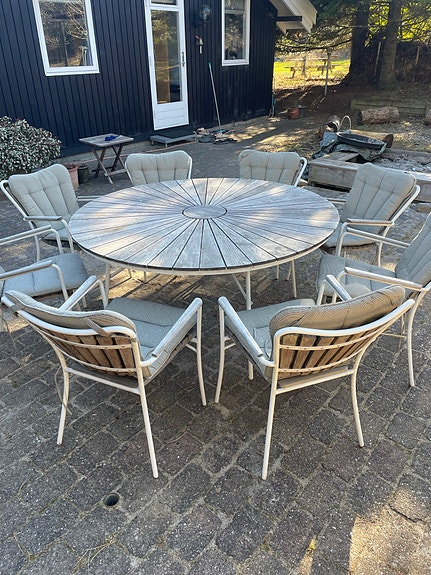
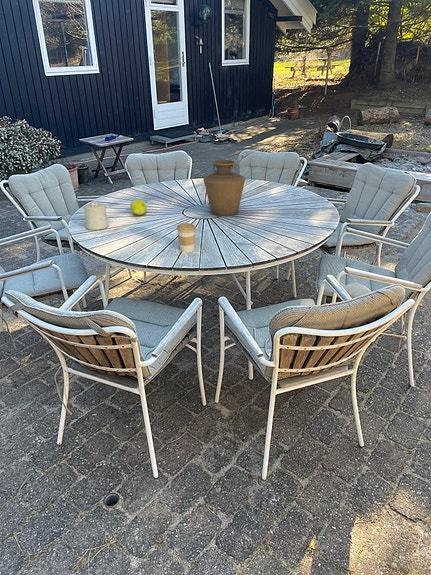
+ fruit (138, 207)
+ candle (95, 214)
+ coffee cup (186, 237)
+ vase (224, 187)
